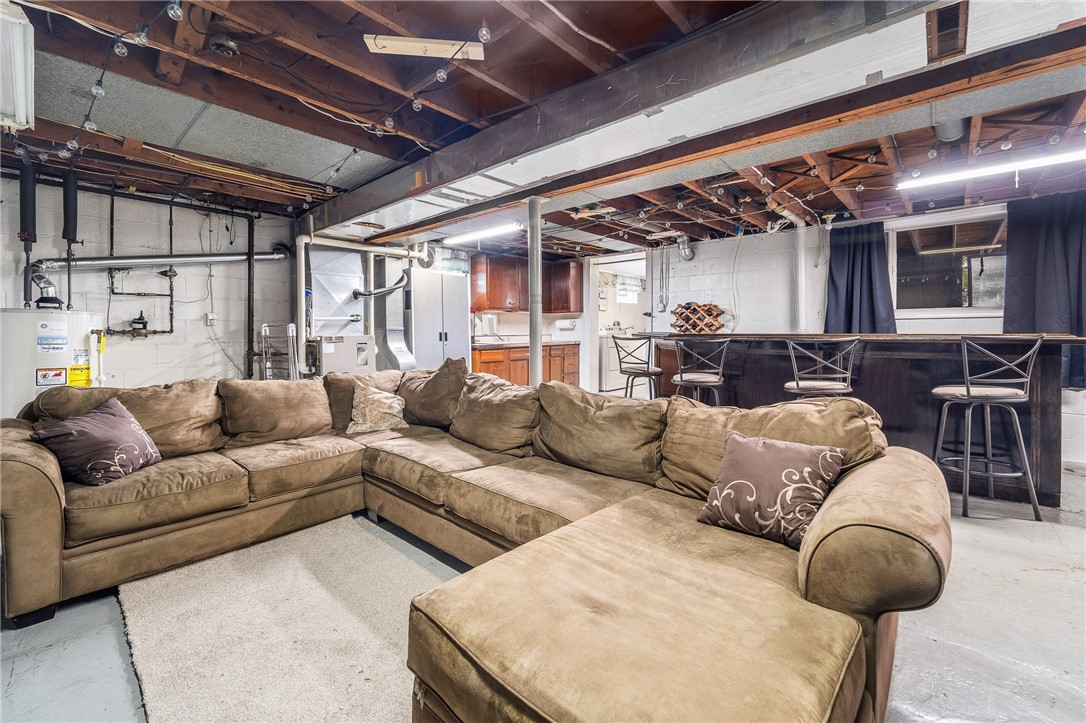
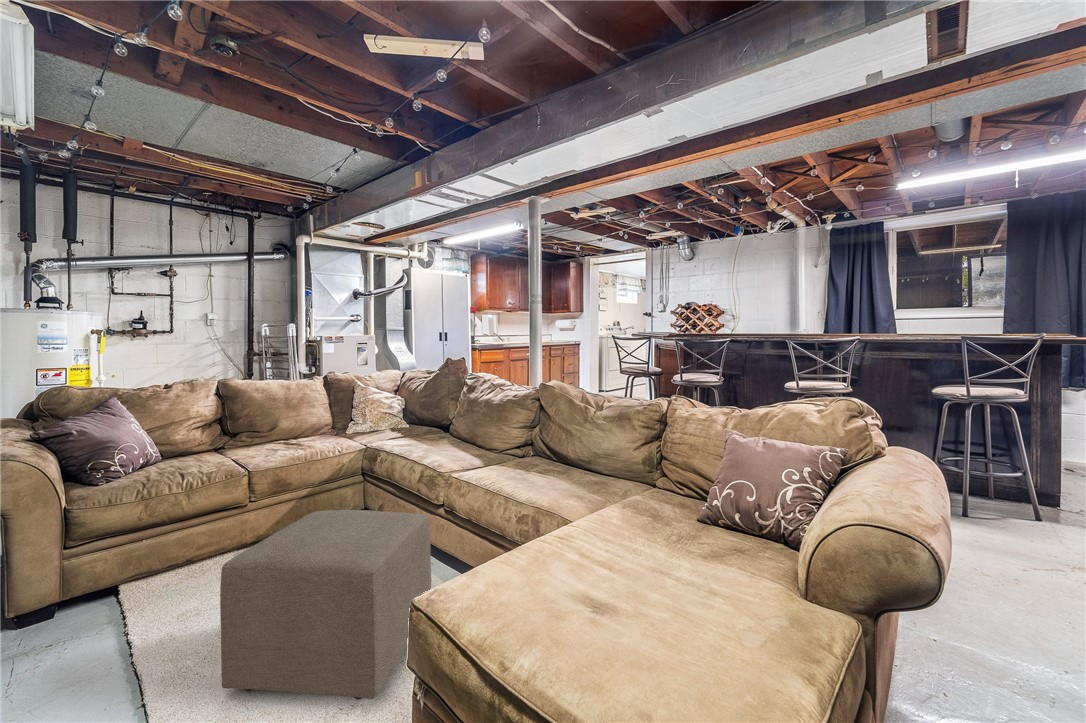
+ ottoman (339, 590)
